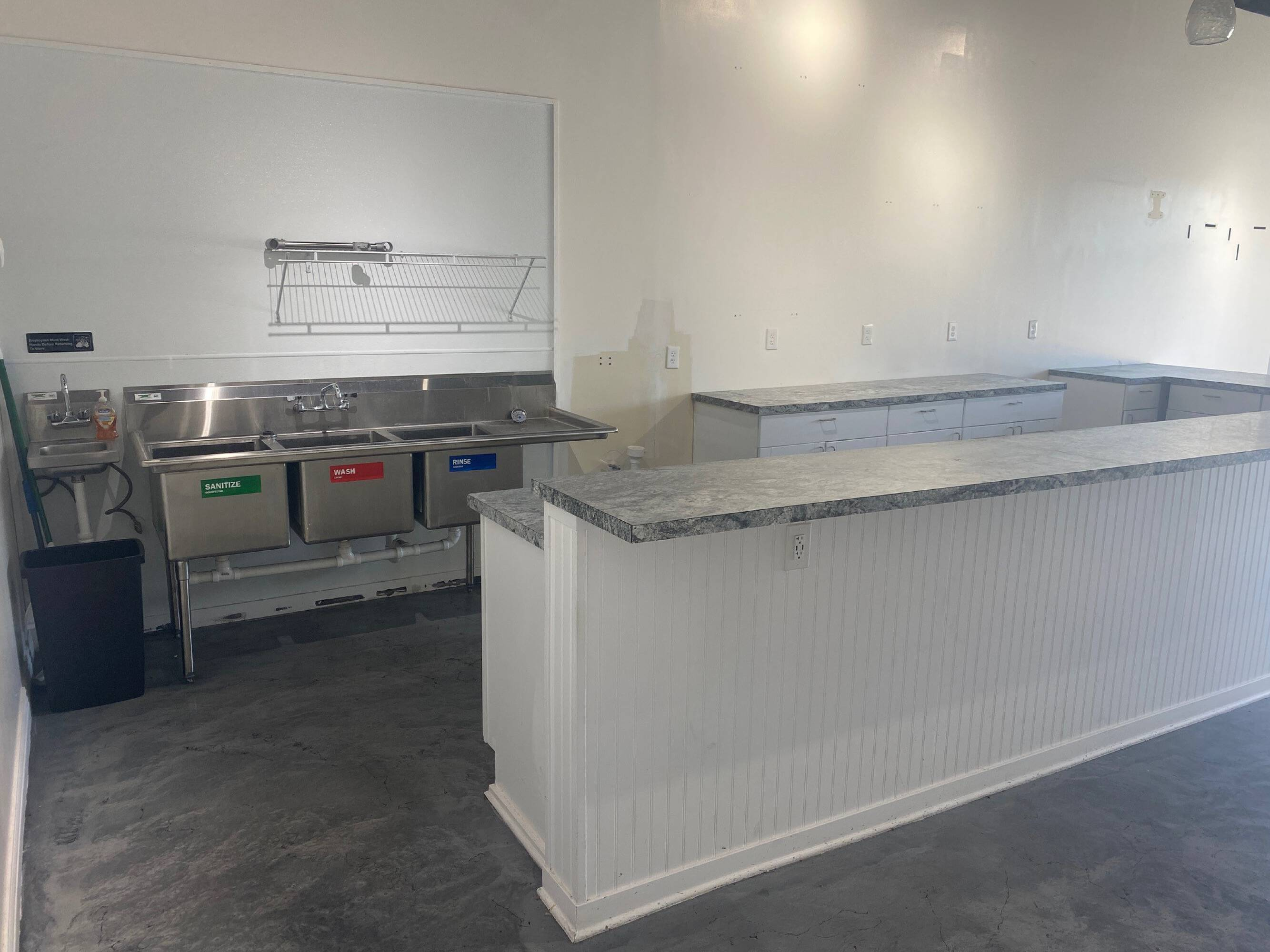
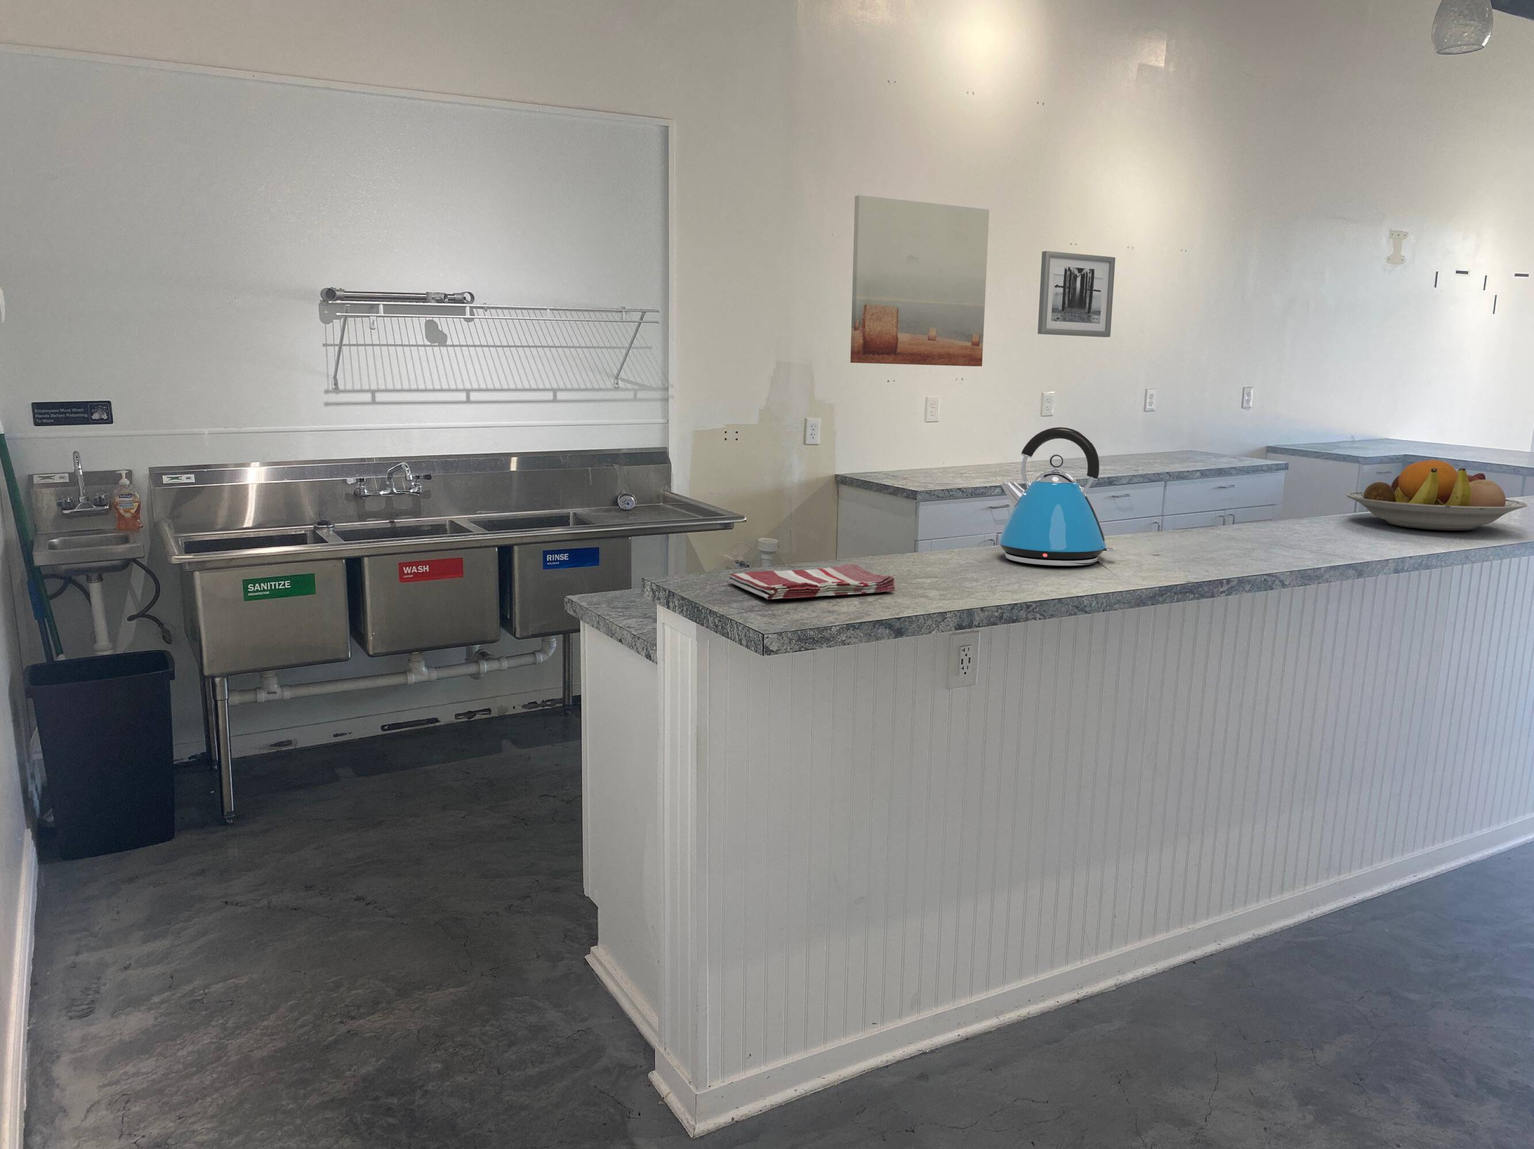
+ fruit bowl (1435, 492)
+ kettle (1058, 494)
+ wall art (1076, 294)
+ dish towel (810, 579)
+ wall art (920, 285)
